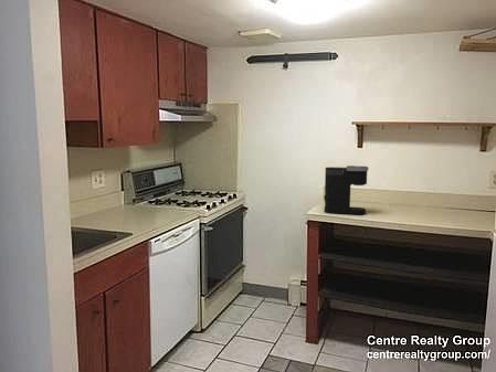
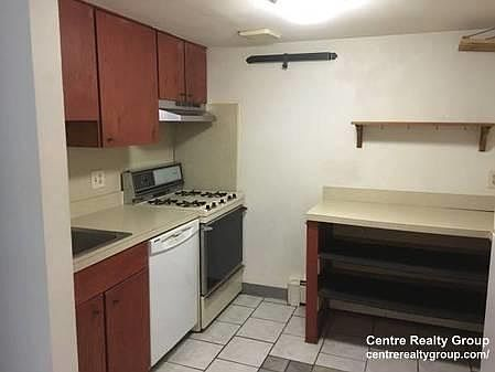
- coffee maker (346, 189)
